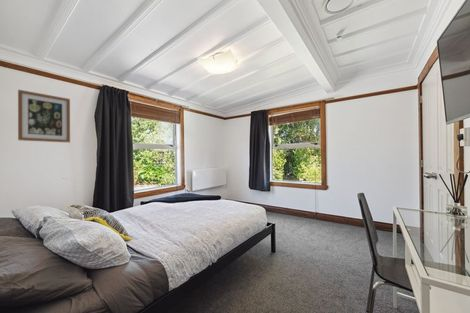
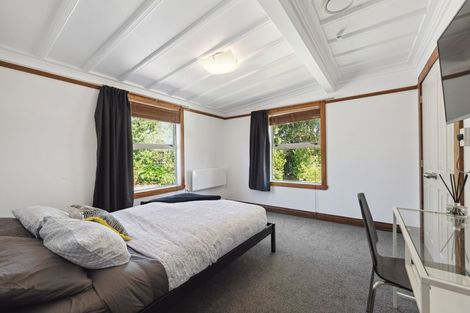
- wall art (46, 118)
